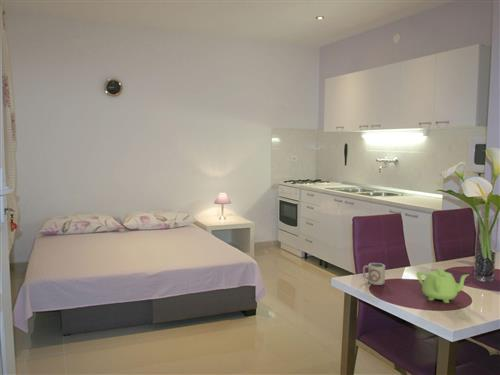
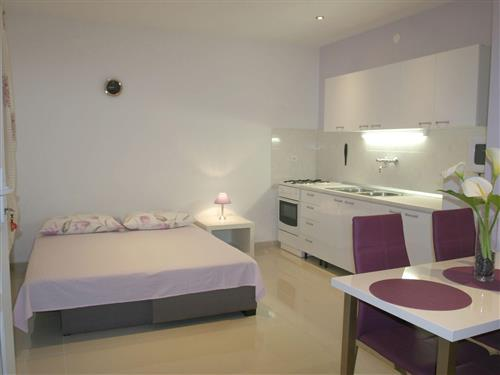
- teapot (442, 283)
- cup (373, 273)
